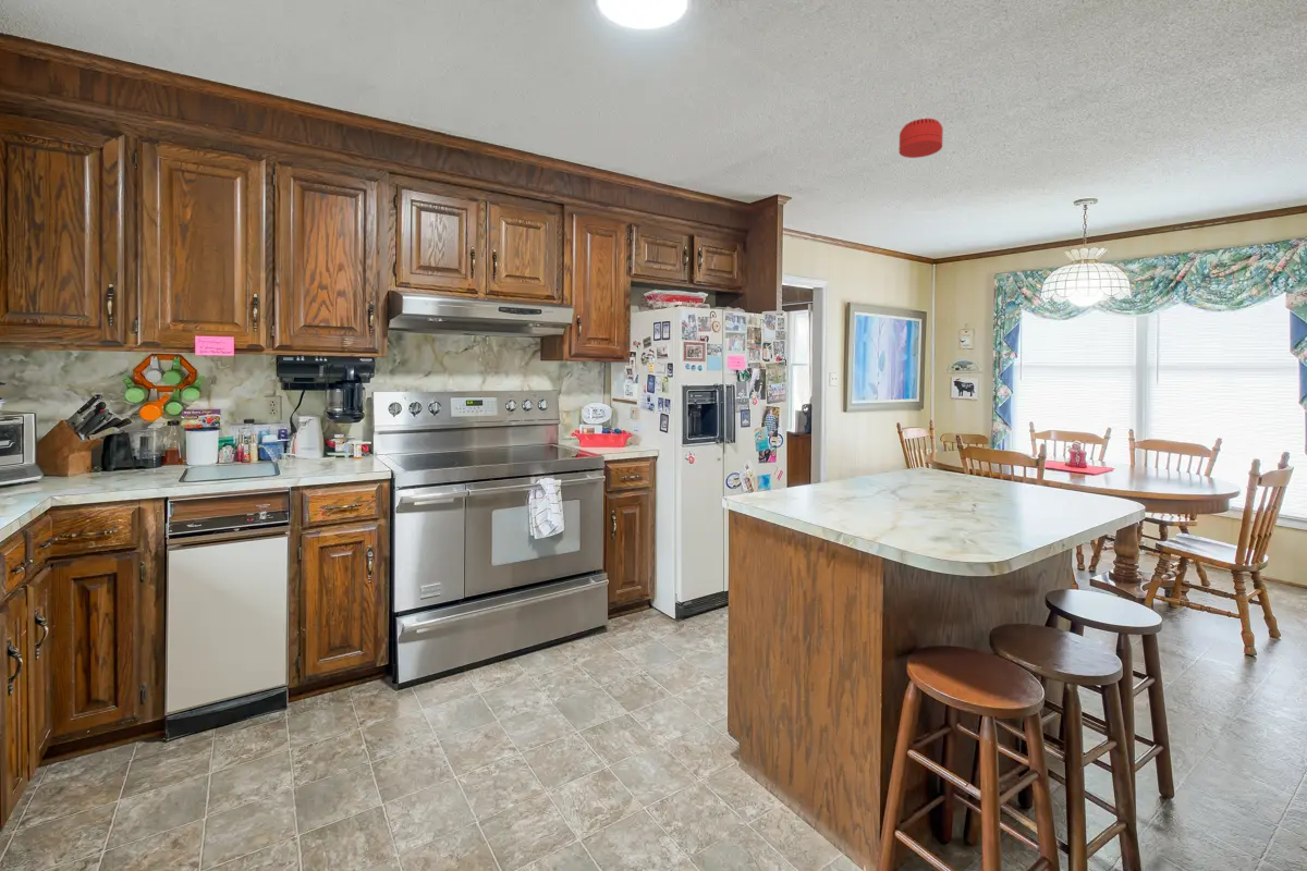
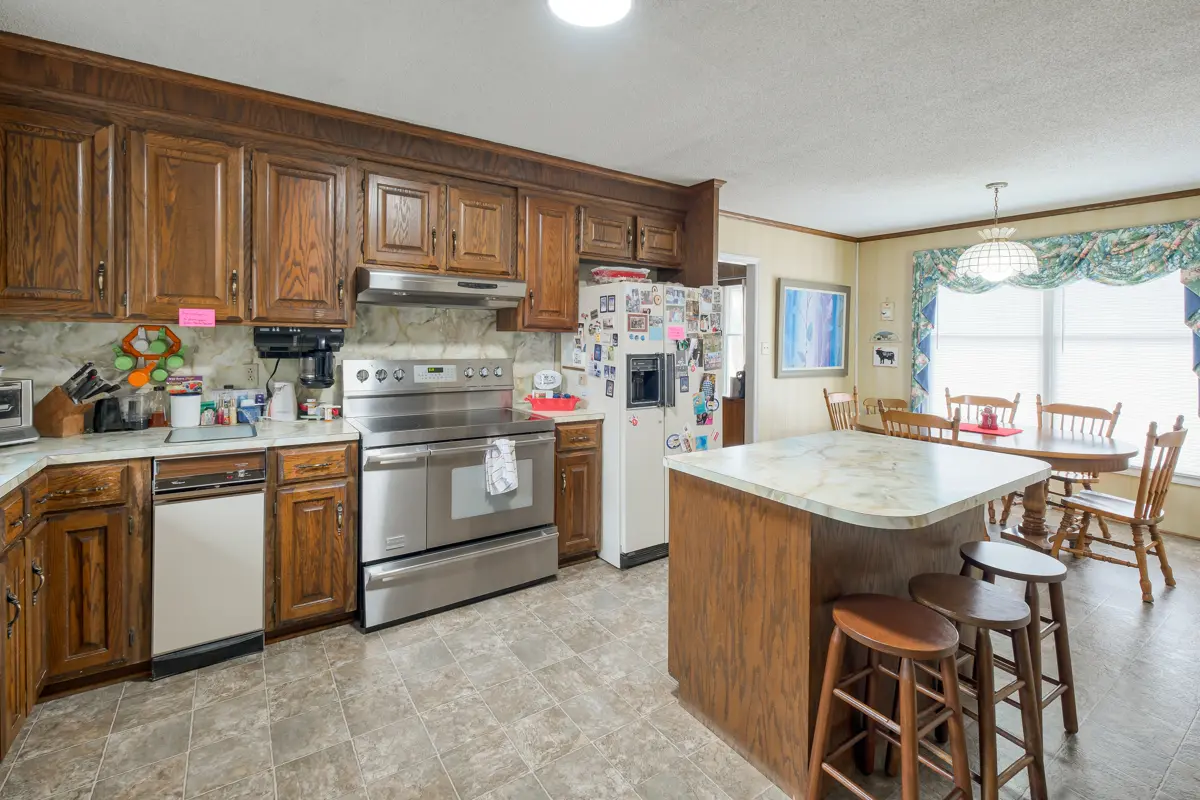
- smoke detector (920, 137)
